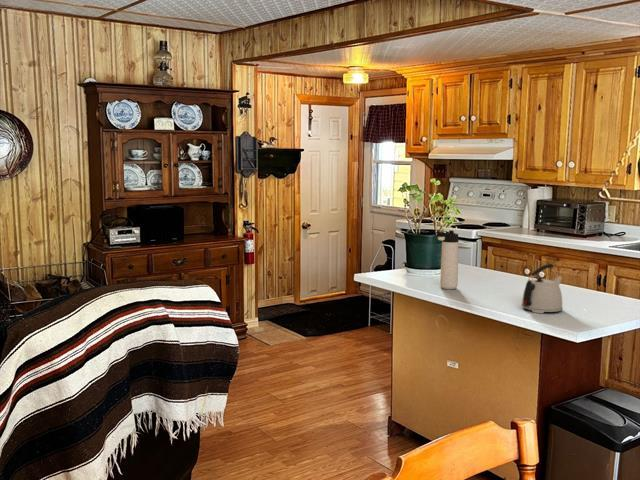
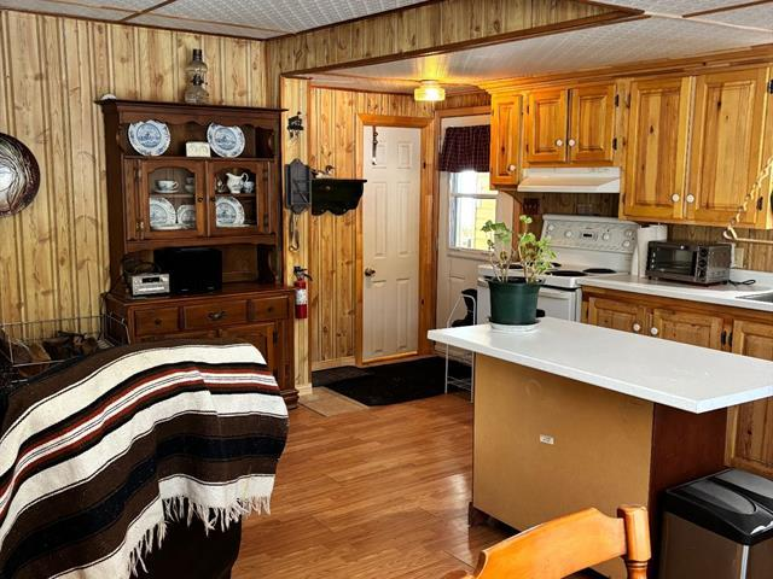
- thermos bottle (446, 259)
- kettle (543, 286)
